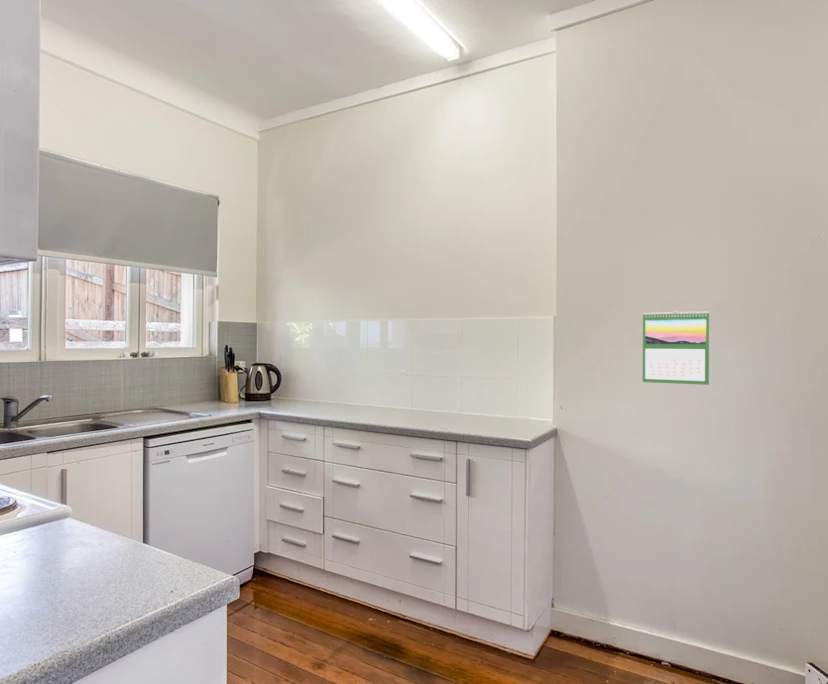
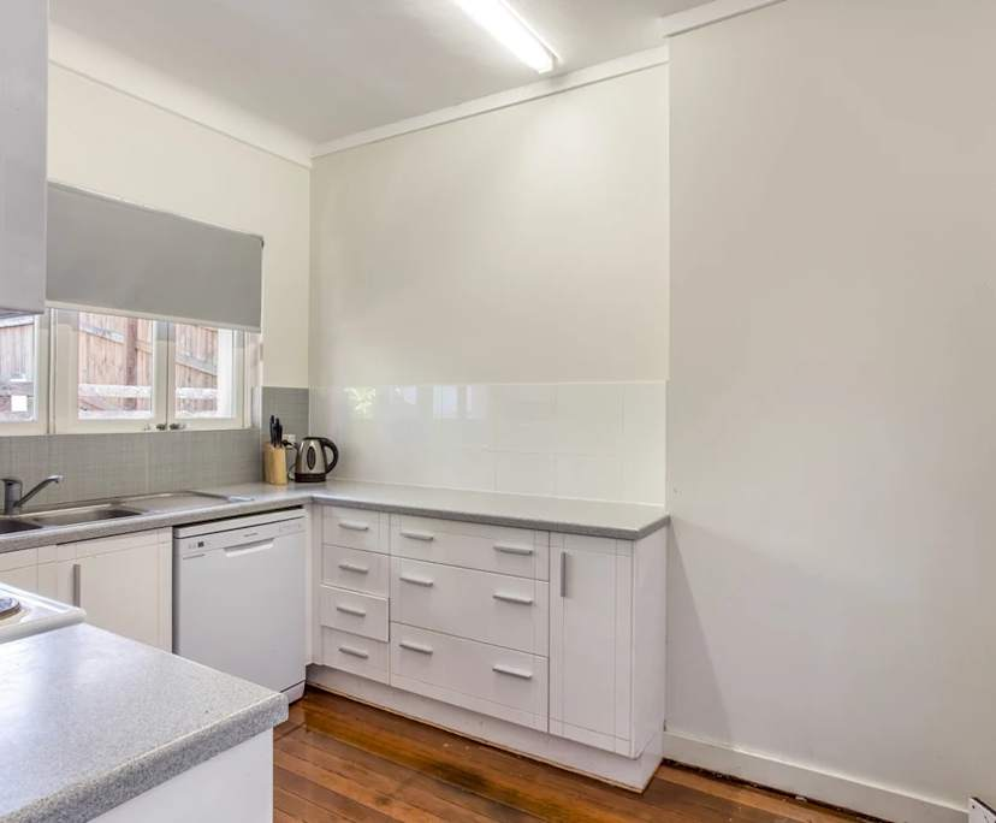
- calendar (674, 347)
